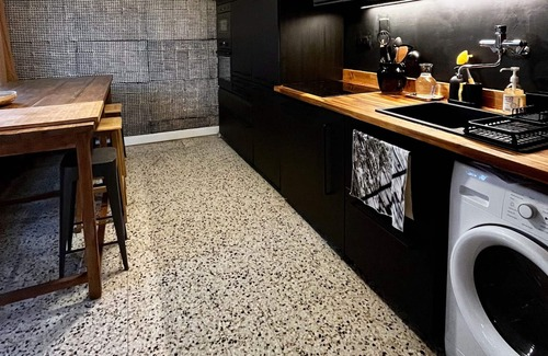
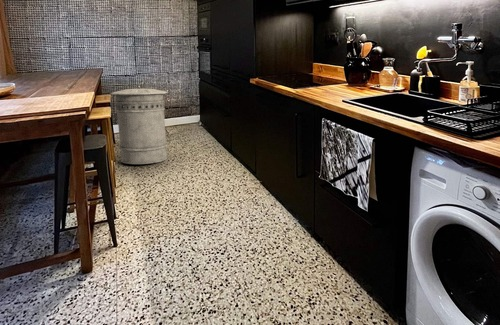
+ trash can (141, 123)
